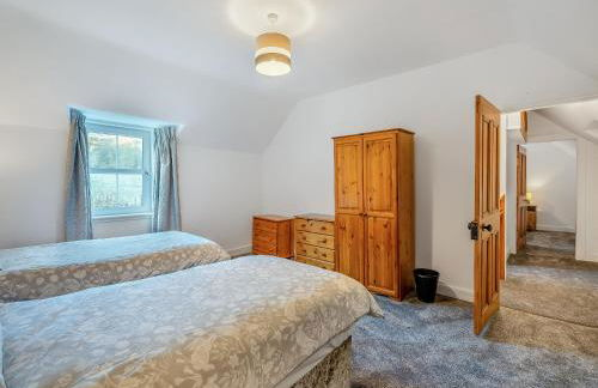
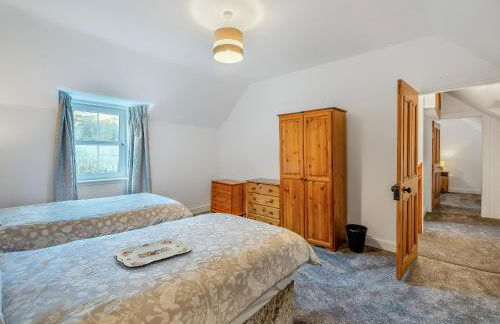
+ serving tray (154, 251)
